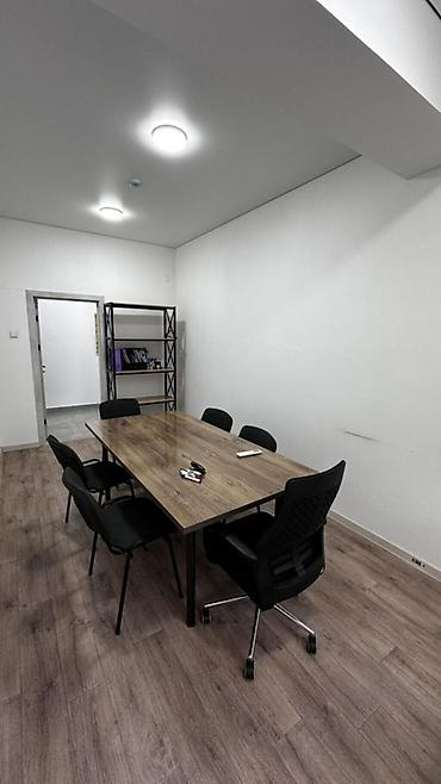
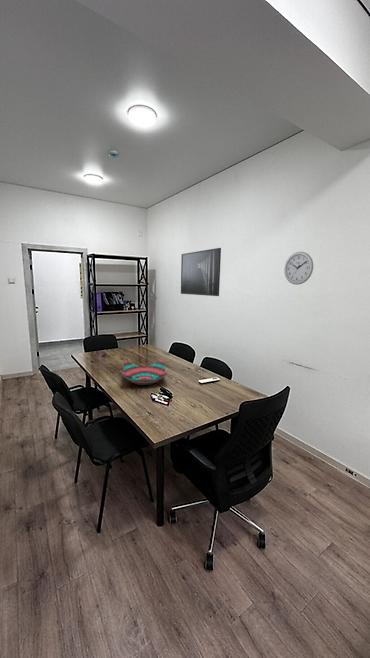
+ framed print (198, 273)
+ decorative bowl (144, 373)
+ wall clock (297, 268)
